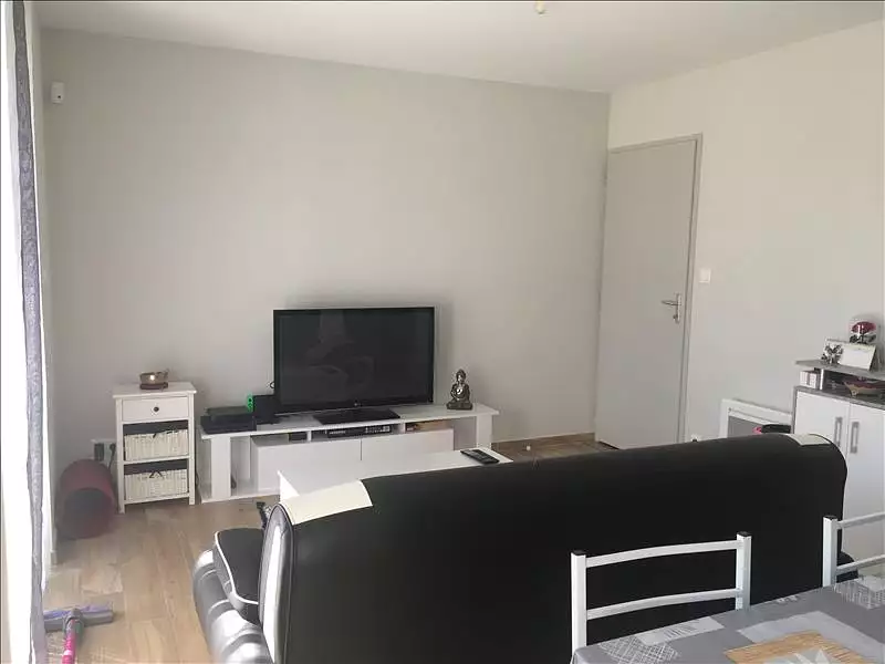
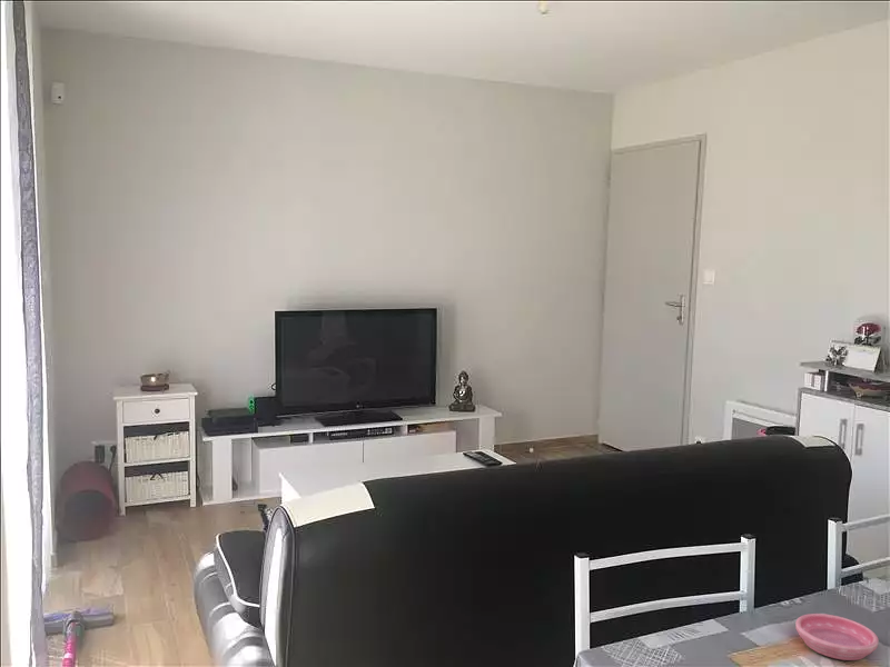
+ saucer (835, 638)
